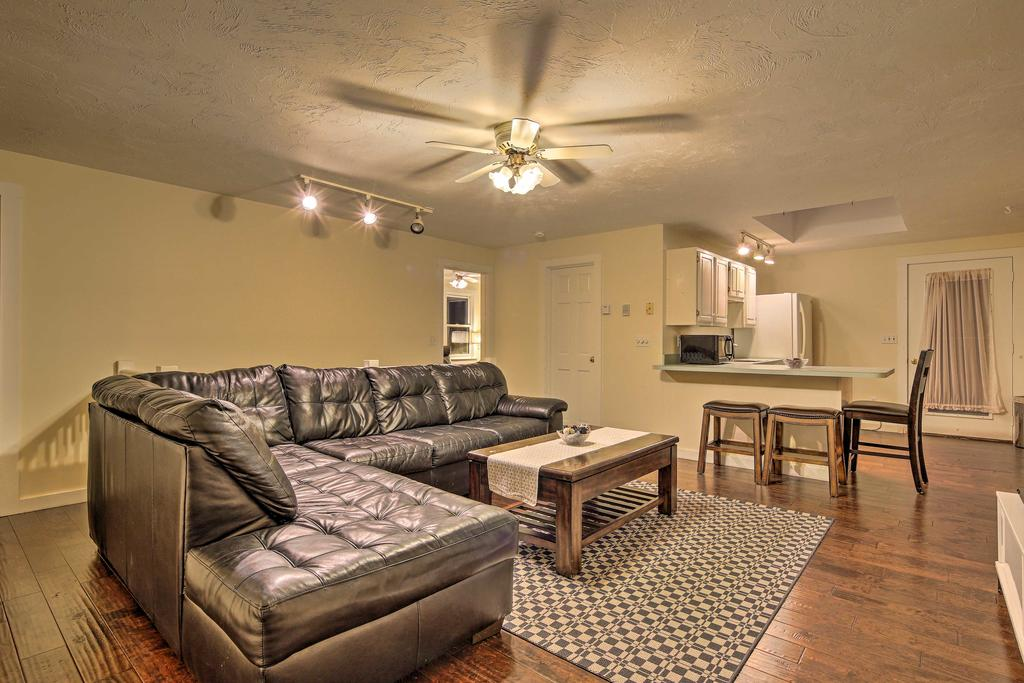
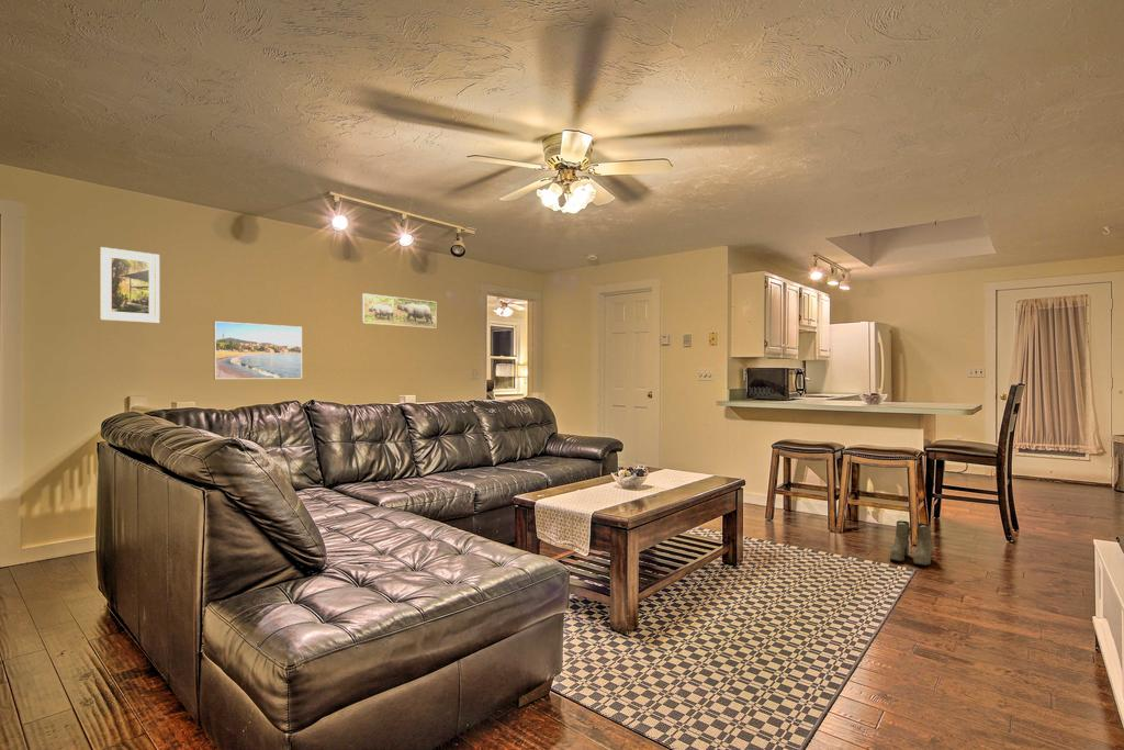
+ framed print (130, 286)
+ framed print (401, 311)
+ boots (910, 539)
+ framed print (260, 351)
